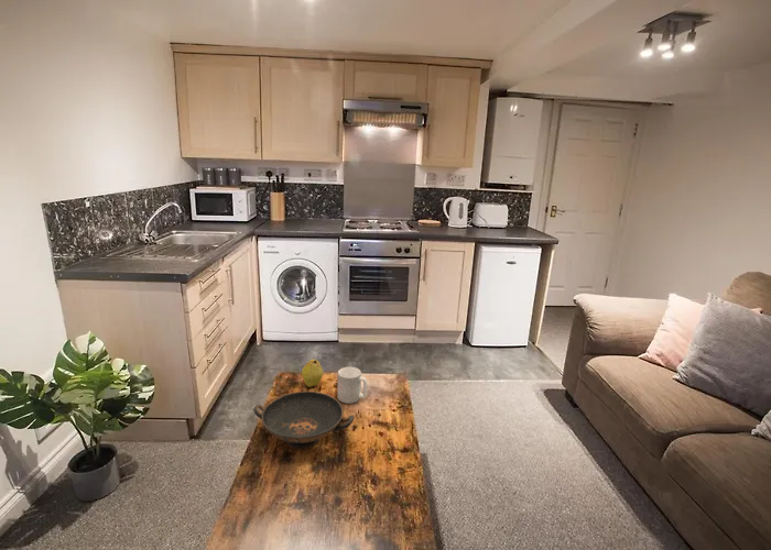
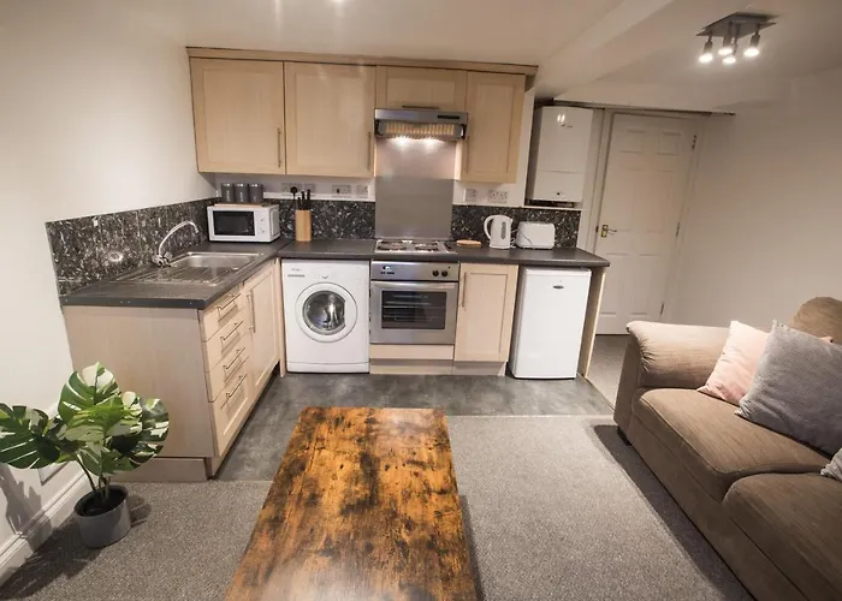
- decorative bowl (303, 425)
- fruit (312, 372)
- mug (351, 385)
